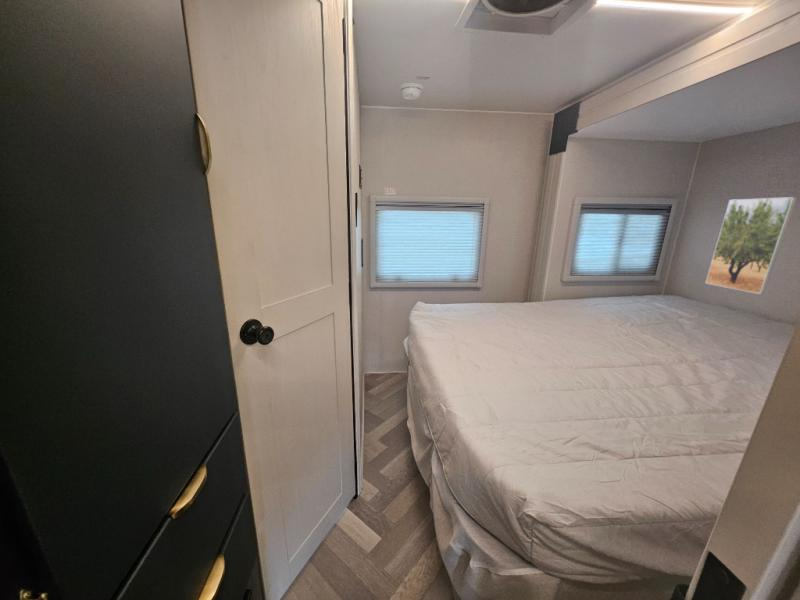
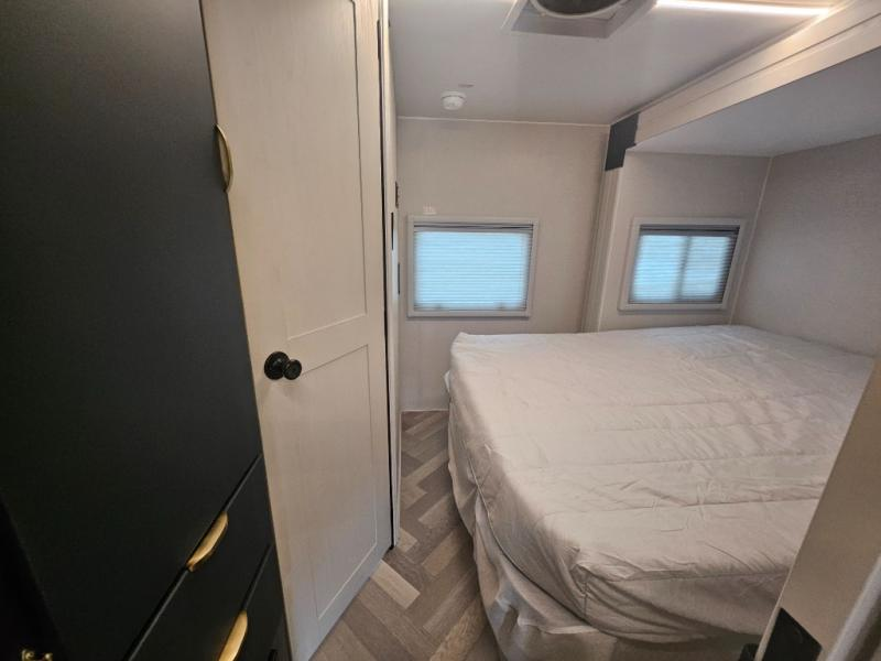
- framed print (745, 245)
